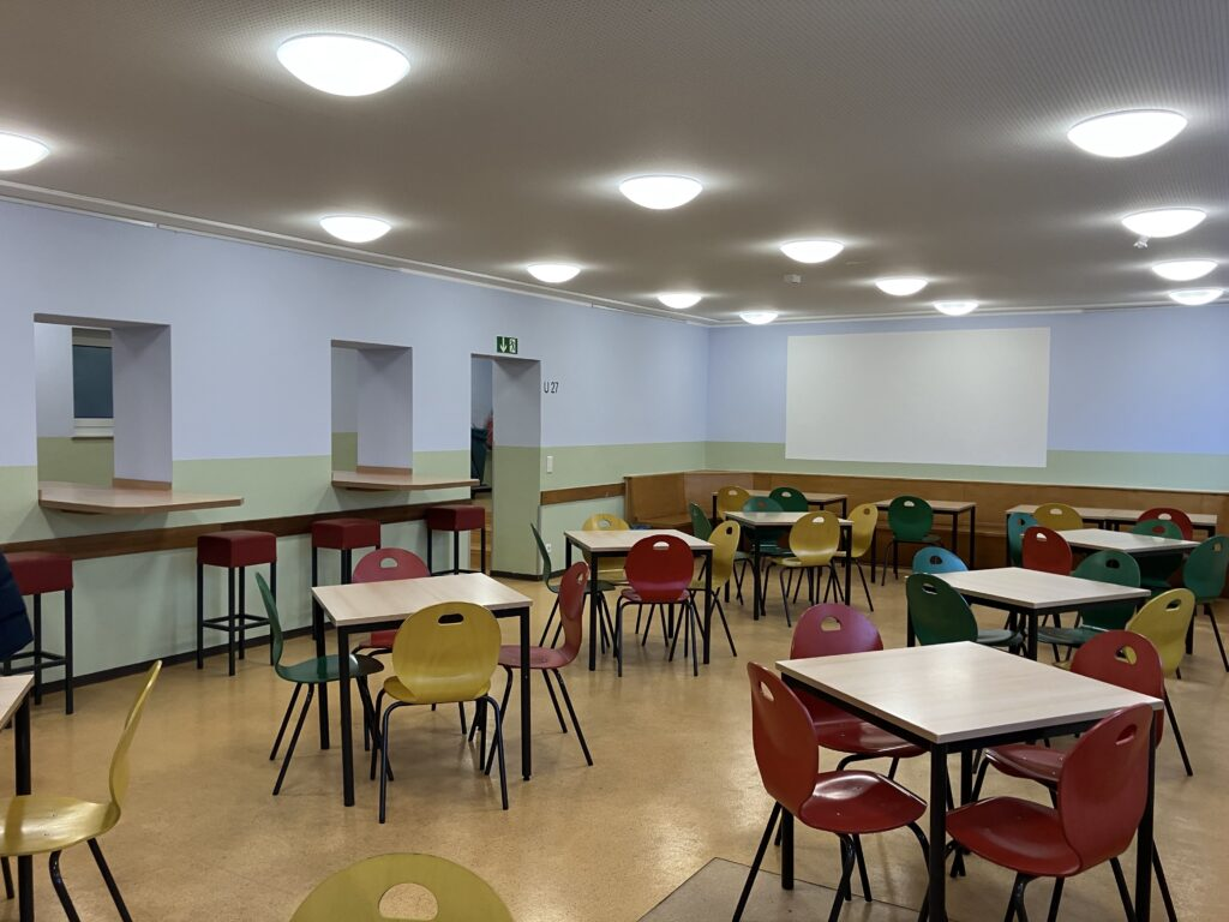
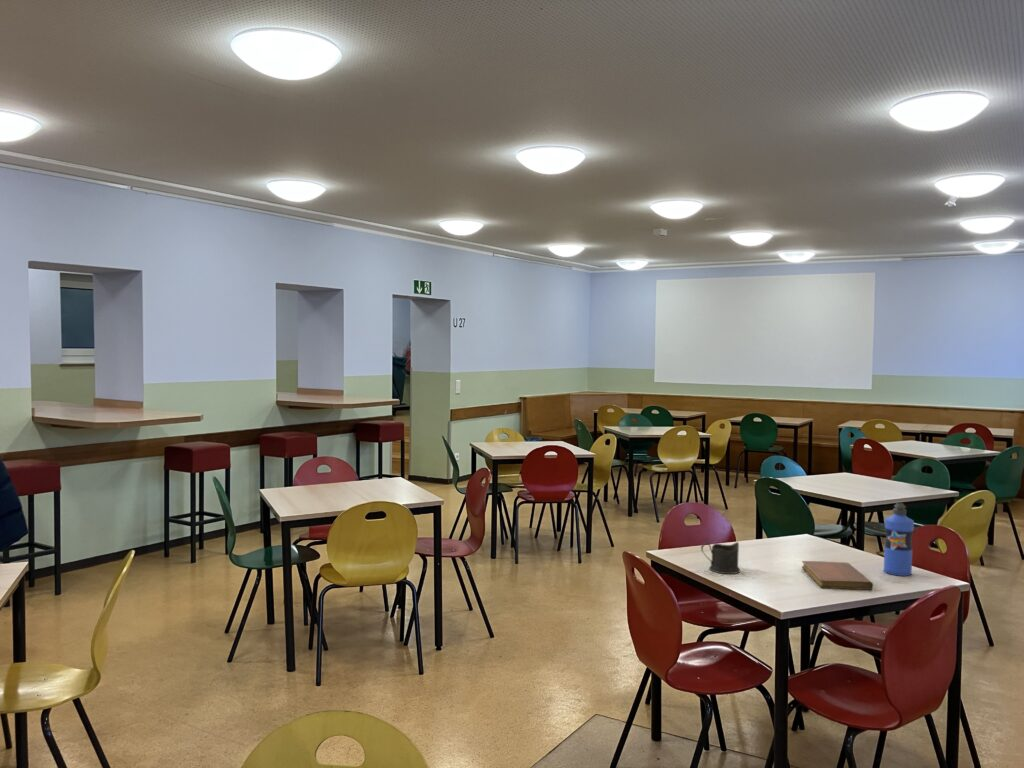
+ notebook (835, 574)
+ cup (720, 555)
+ water bottle (898, 537)
